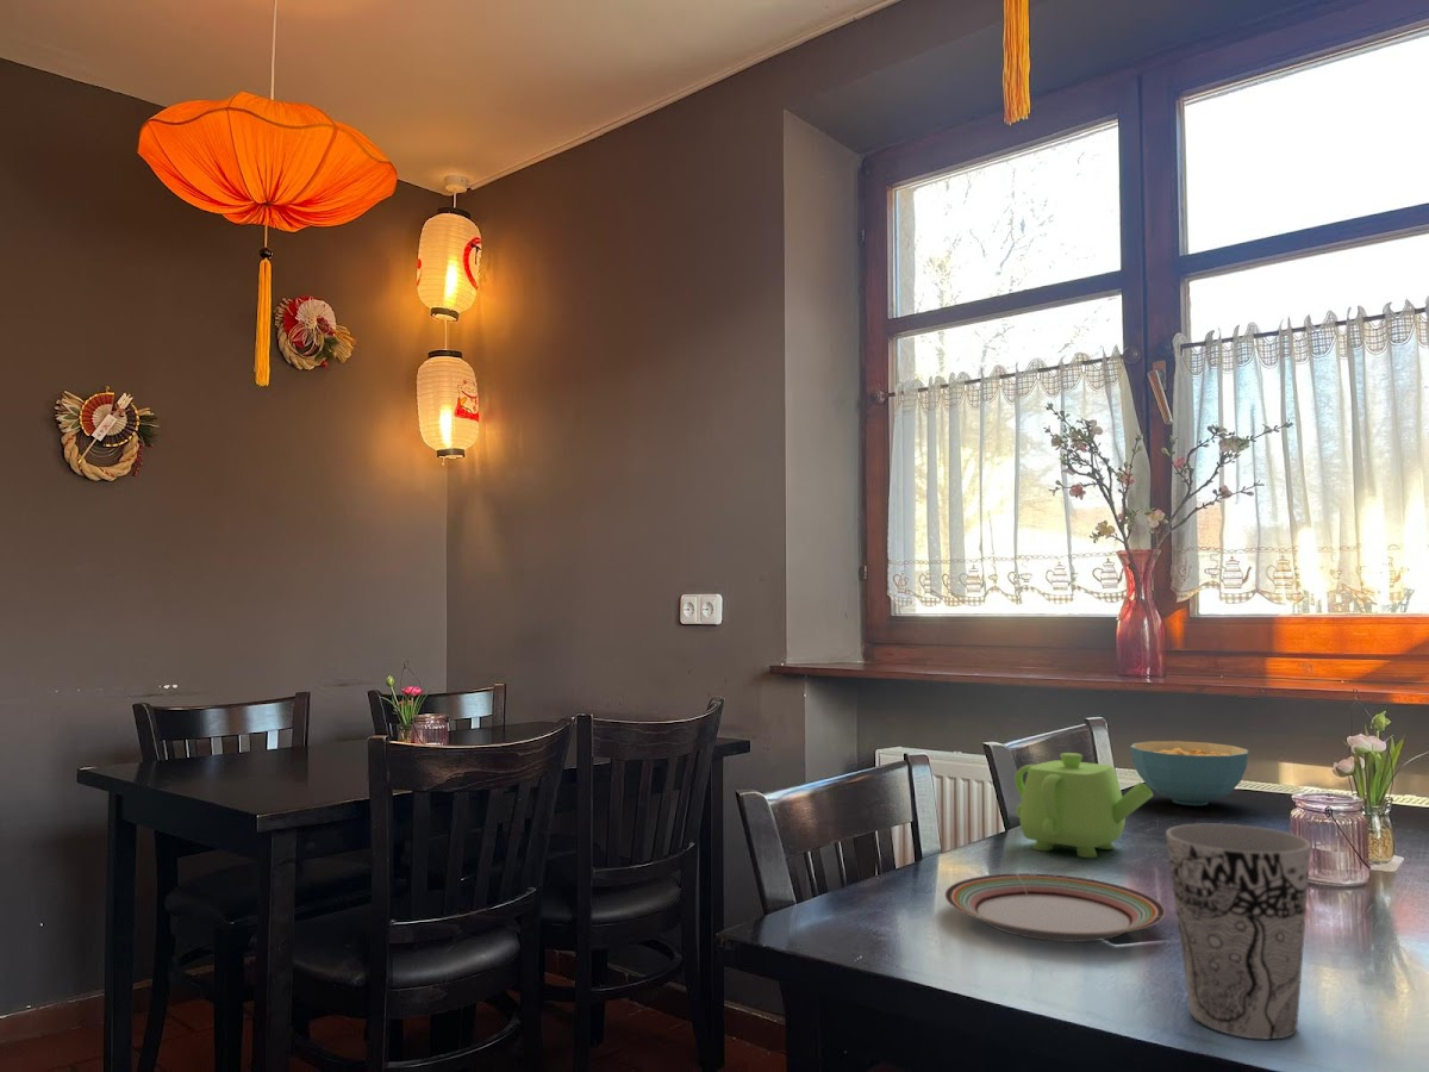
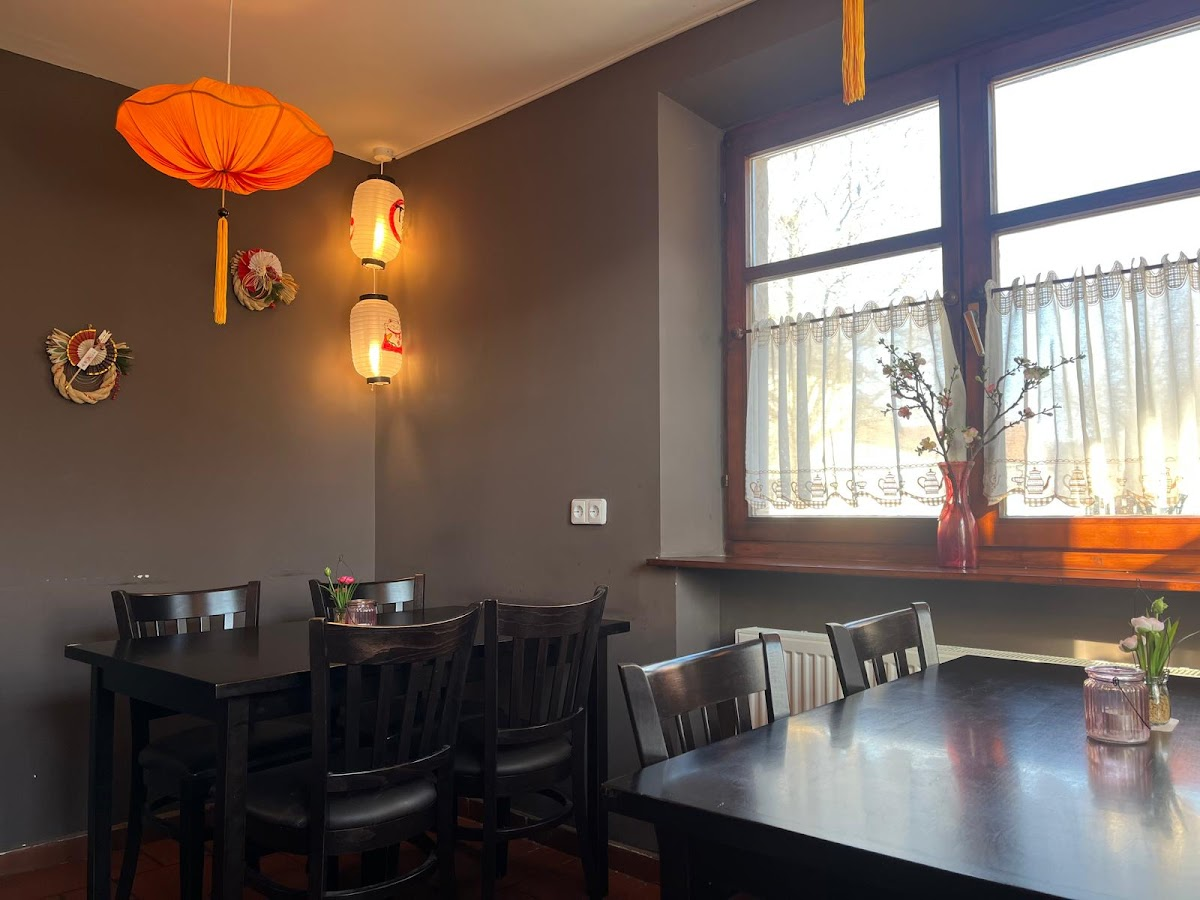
- cereal bowl (1188, 774)
- coffeepot (1081, 802)
- plate (1052, 909)
- cup (1238, 928)
